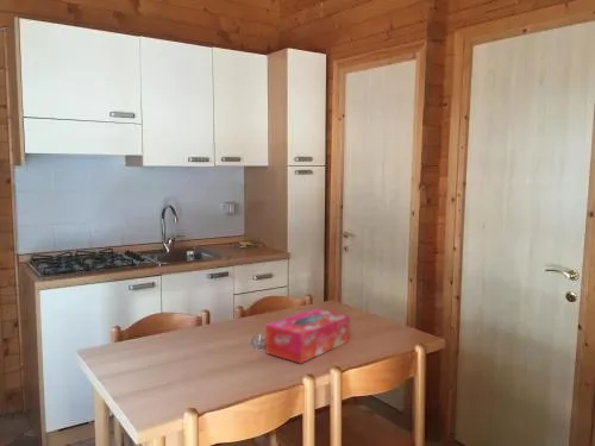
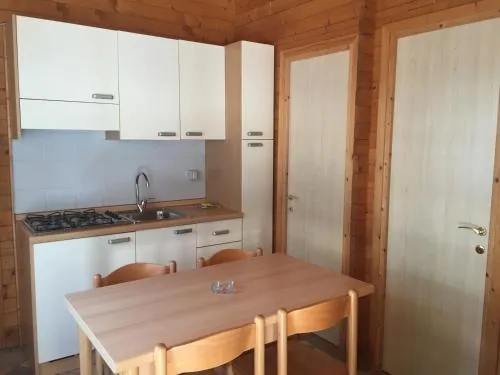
- tissue box (308, 333)
